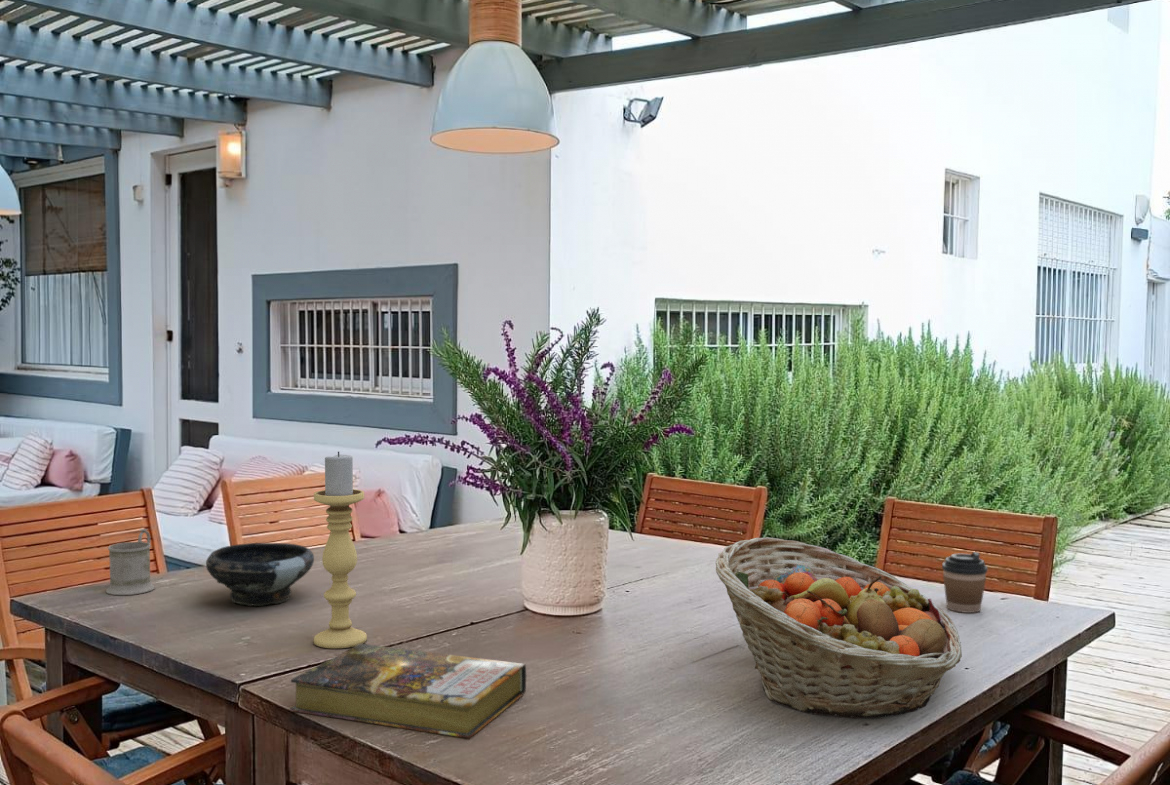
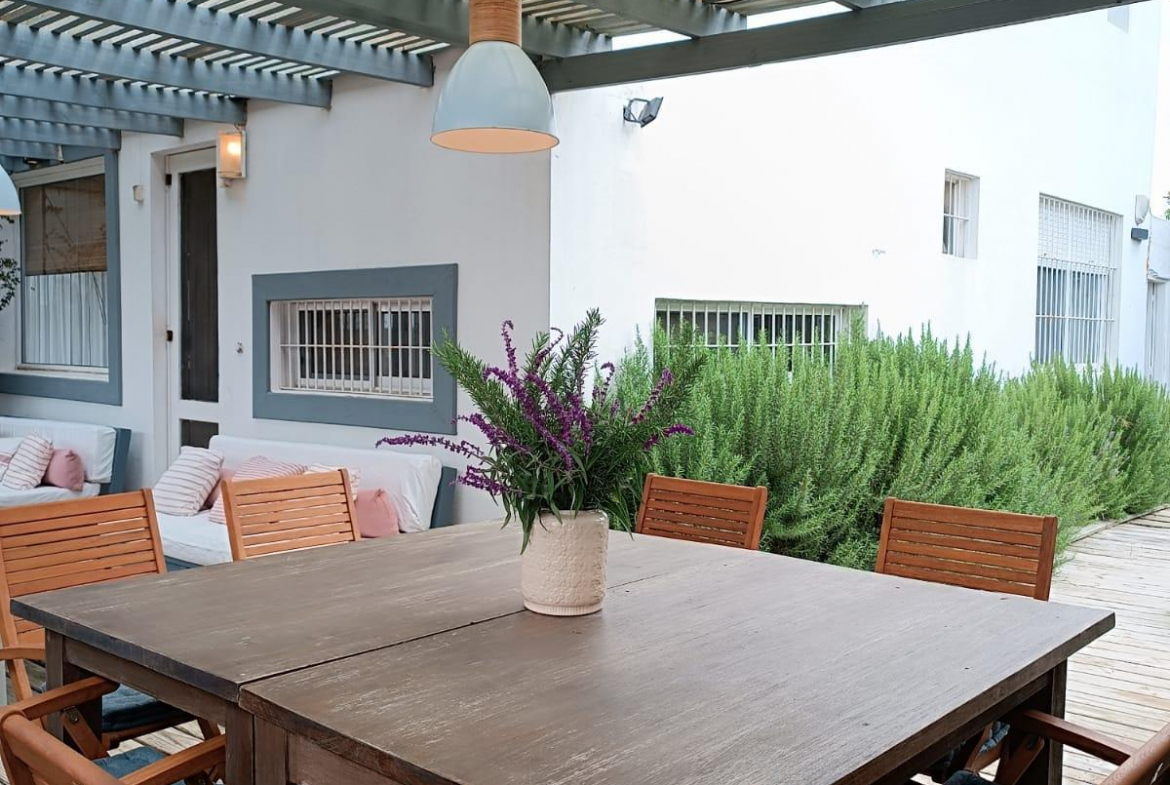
- bowl (261, 574)
- fruit basket (836, 619)
- book (411, 686)
- candle holder (339, 546)
- mug (134, 560)
- coffee cup (964, 580)
